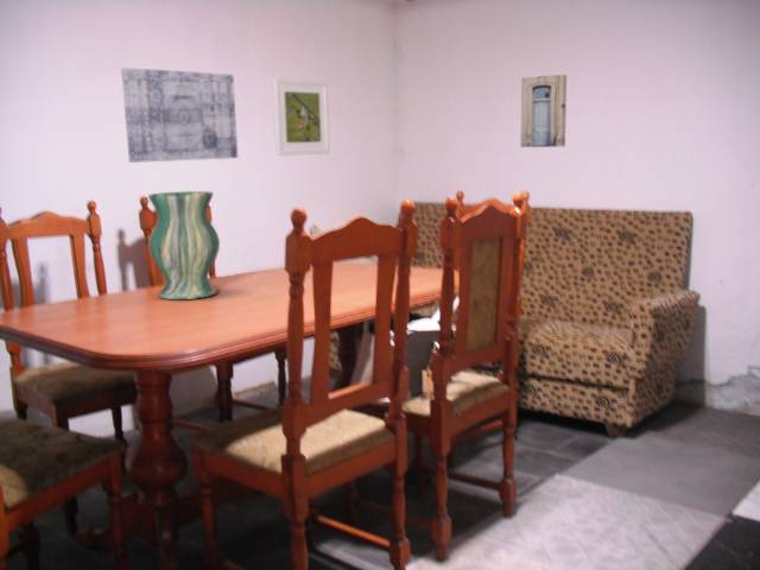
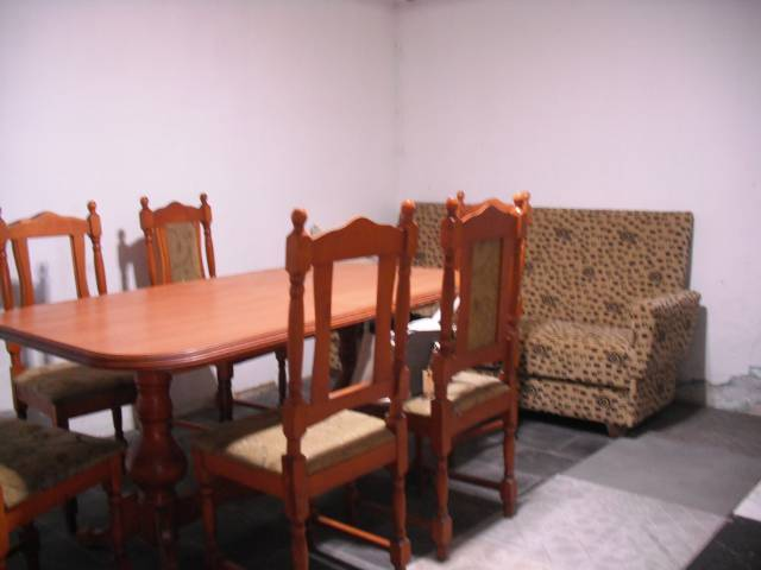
- wall art (183, 115)
- wall art (543, 112)
- vase (184, 245)
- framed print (302, 118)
